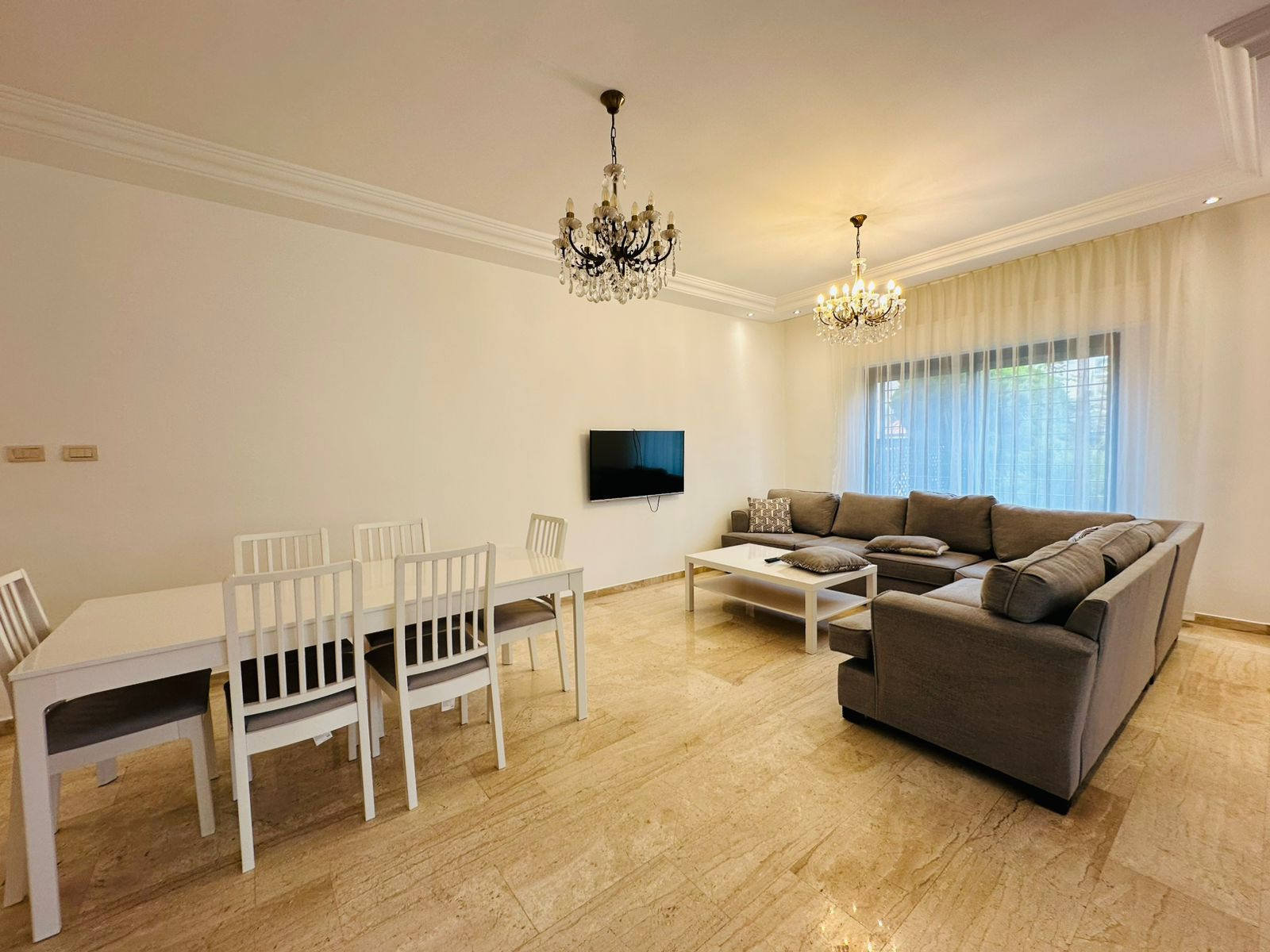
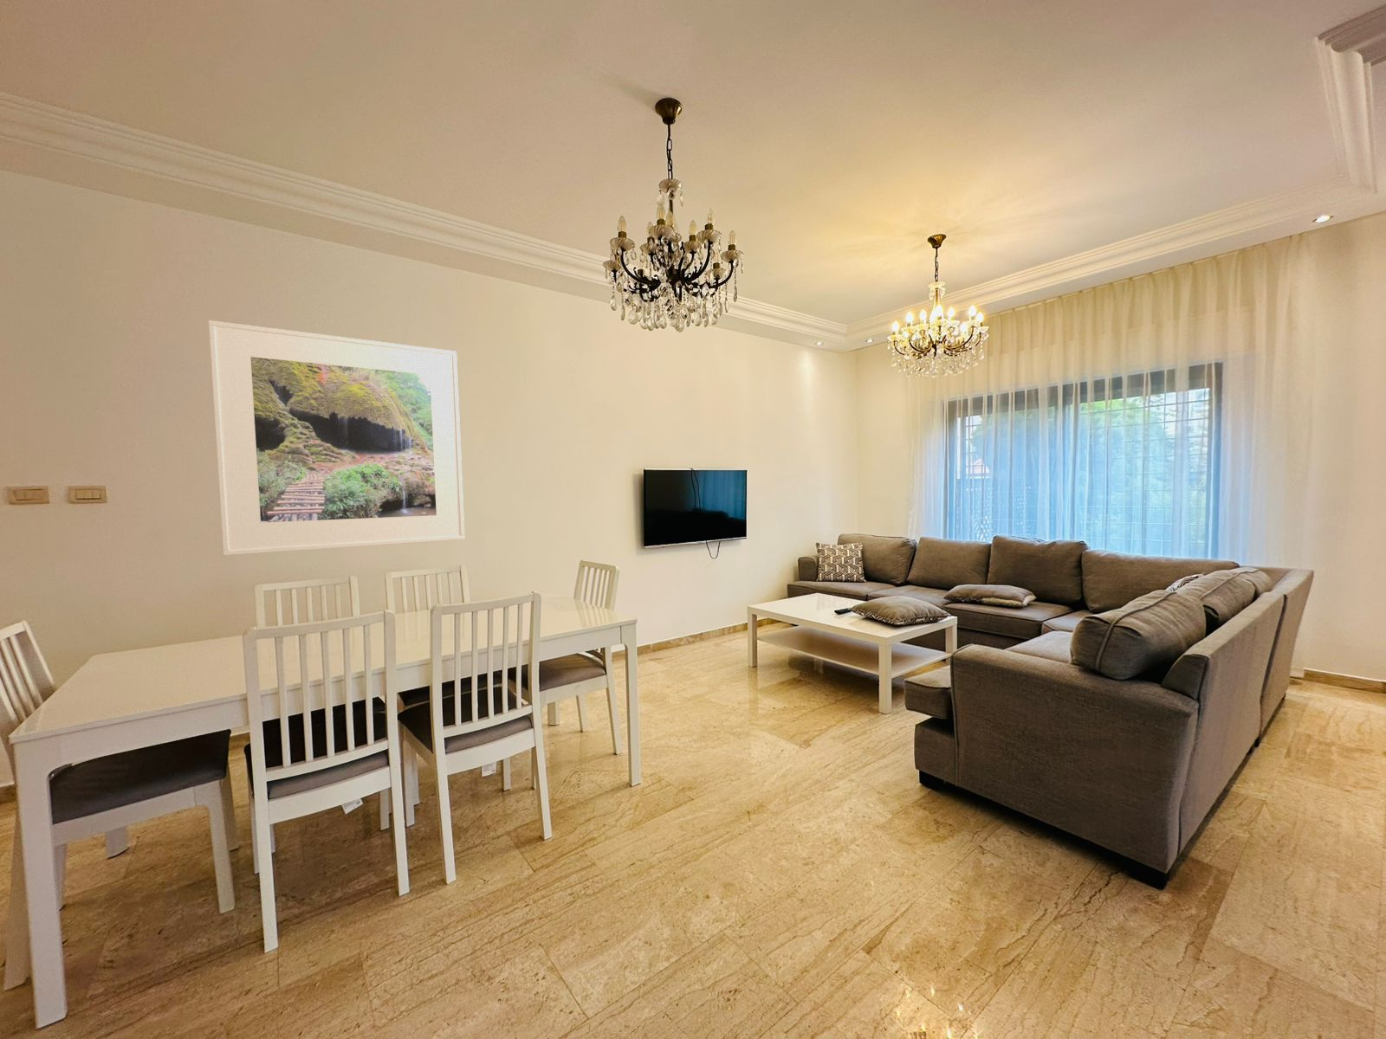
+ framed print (350, 442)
